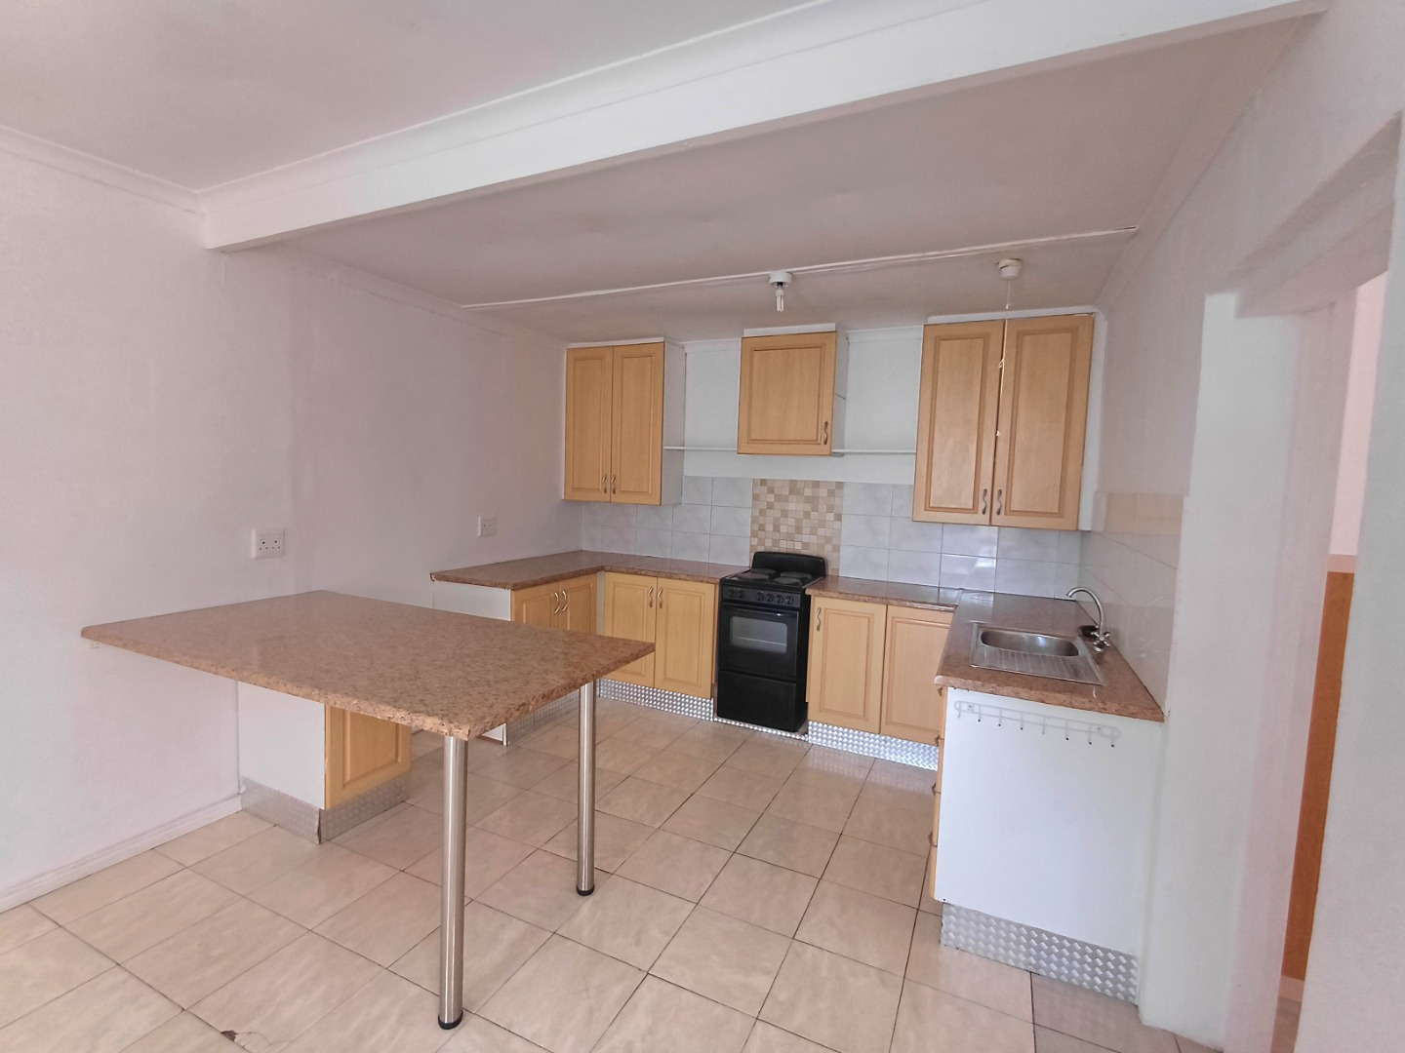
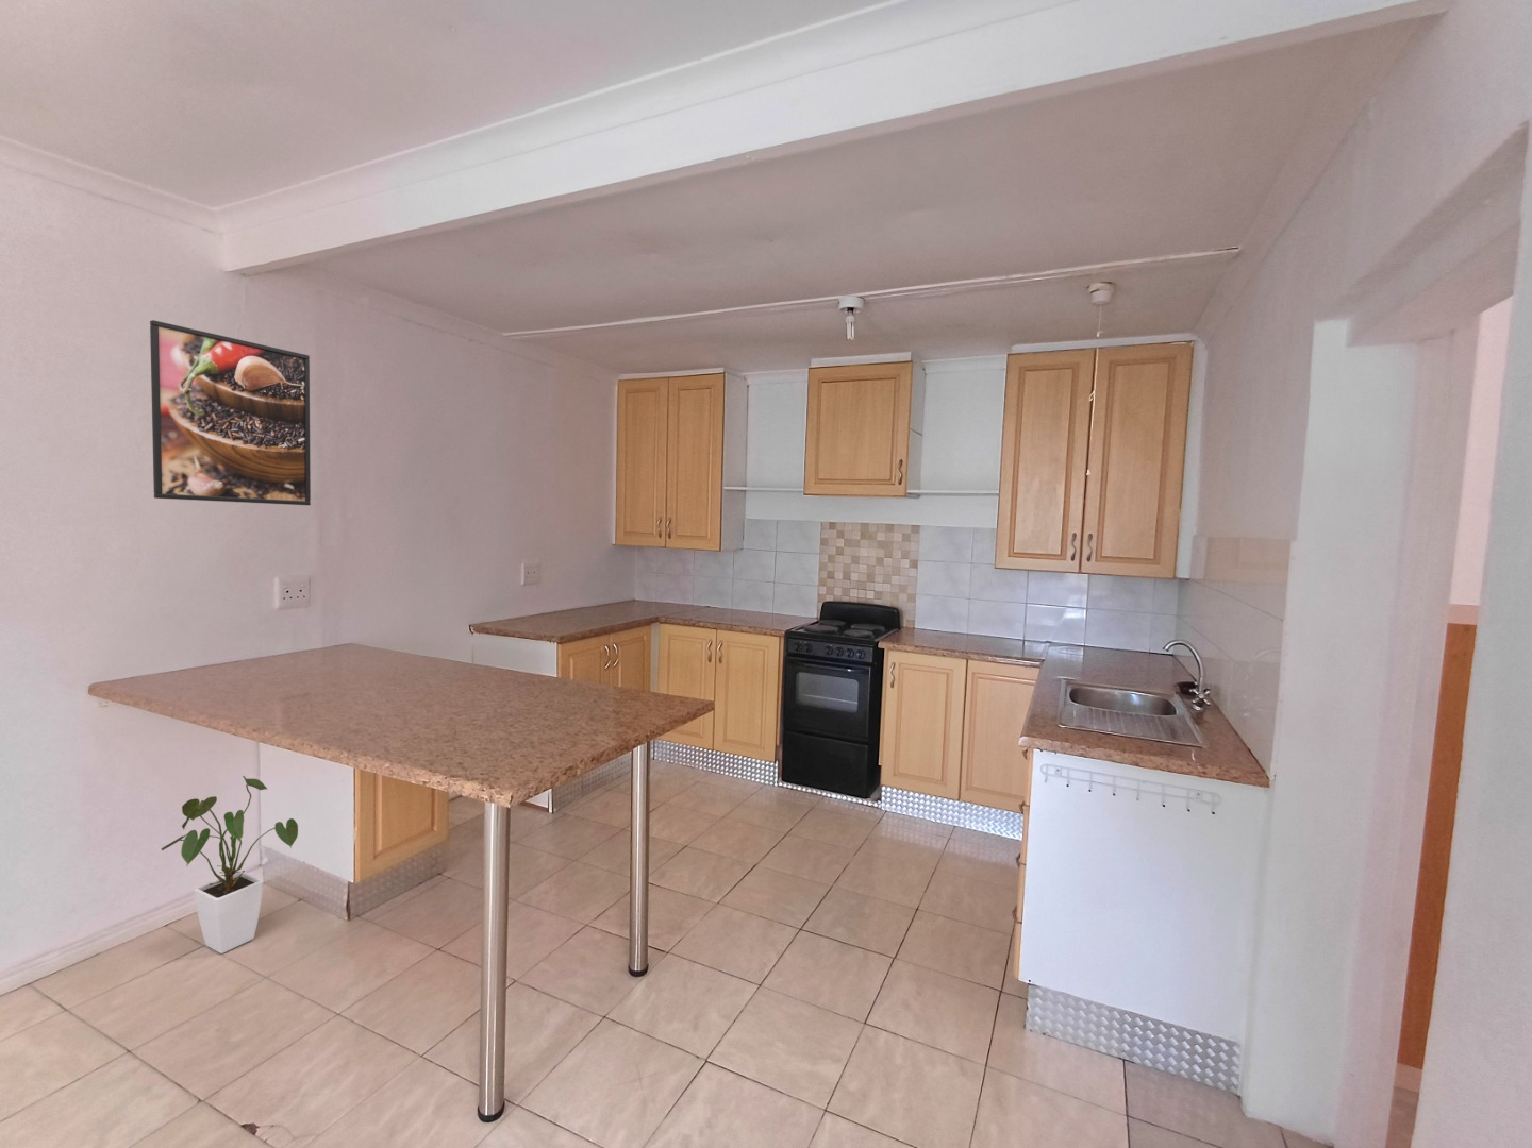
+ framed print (238, 421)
+ house plant (241, 863)
